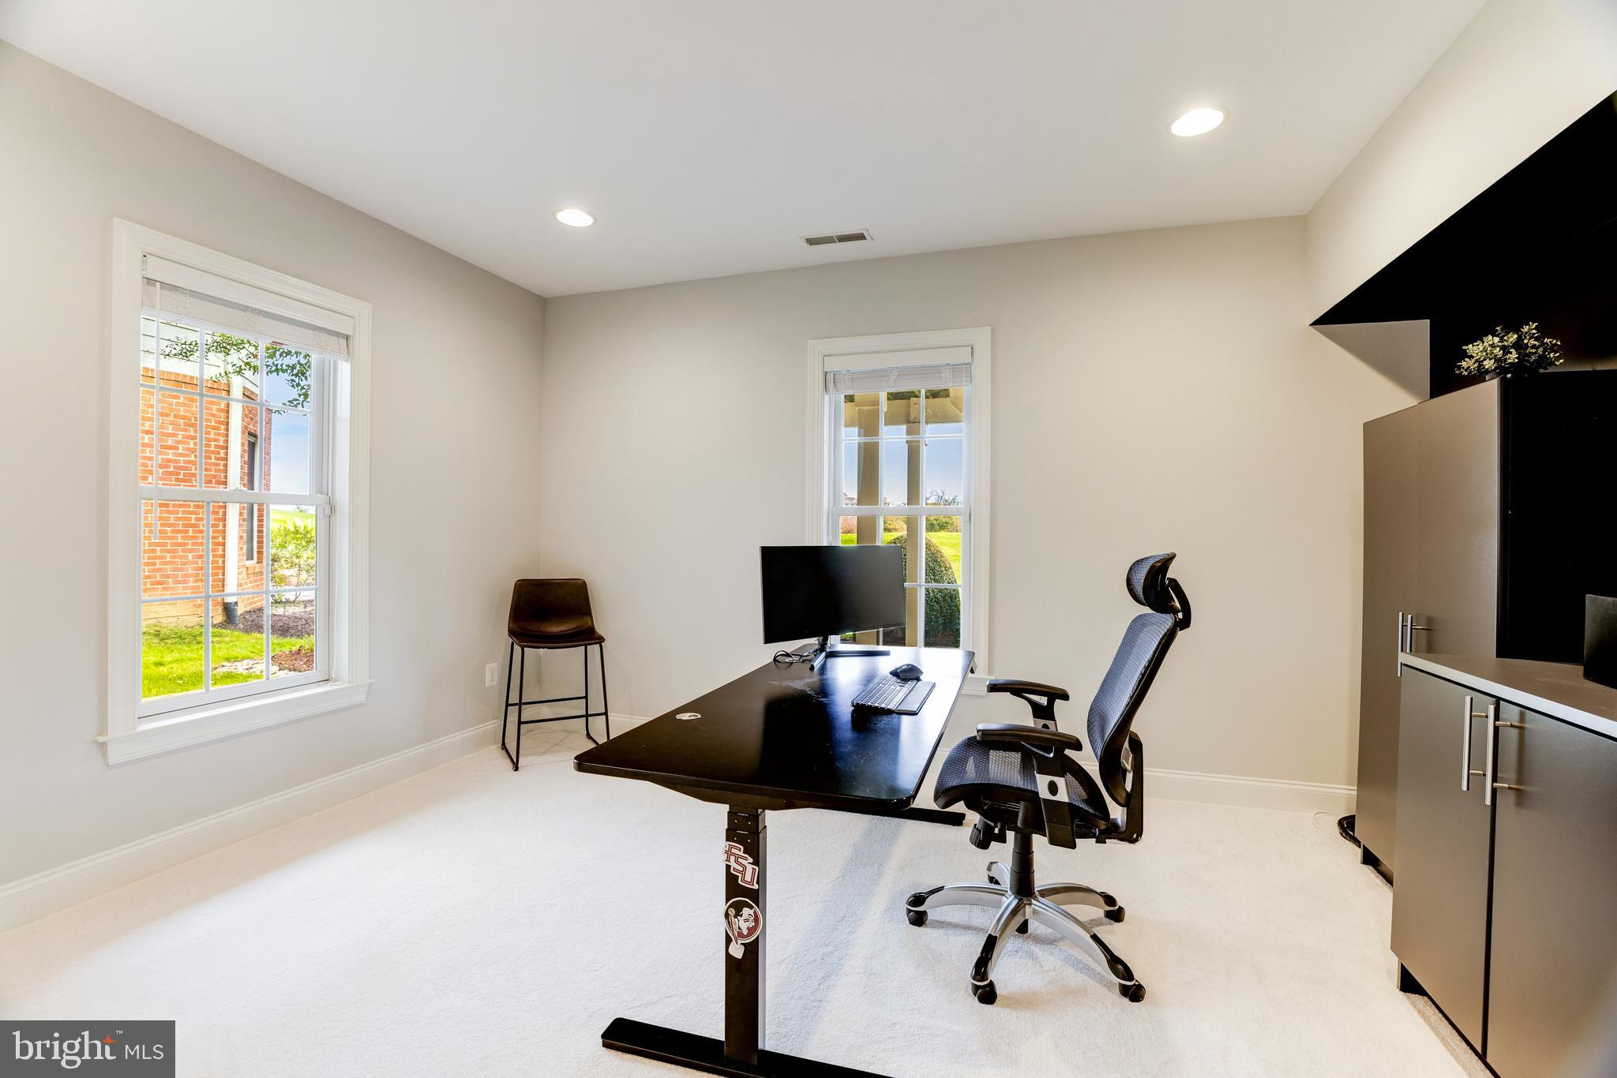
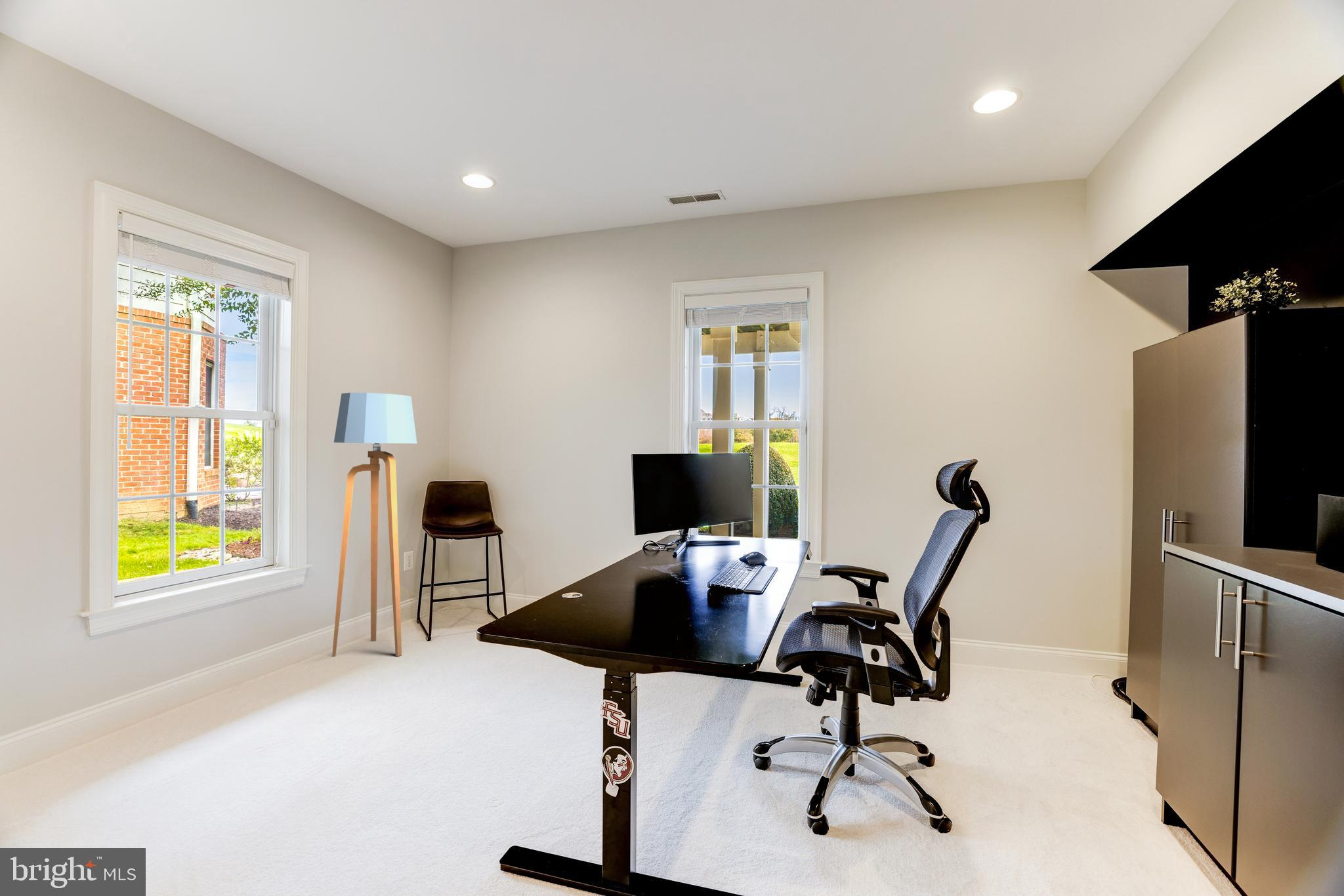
+ floor lamp (375, 523)
